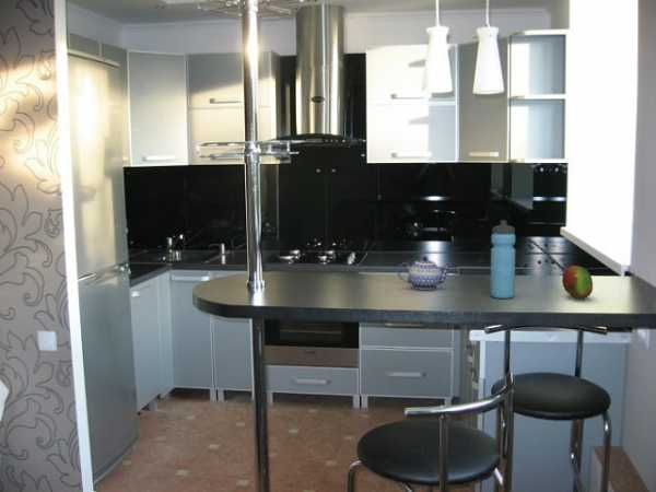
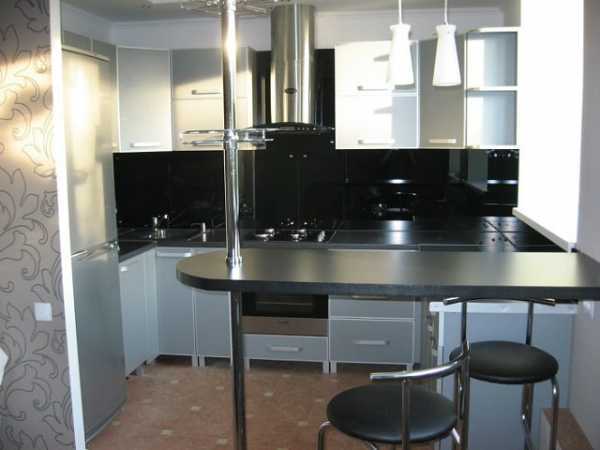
- water bottle (503, 258)
- fruit (577, 282)
- teapot (424, 271)
